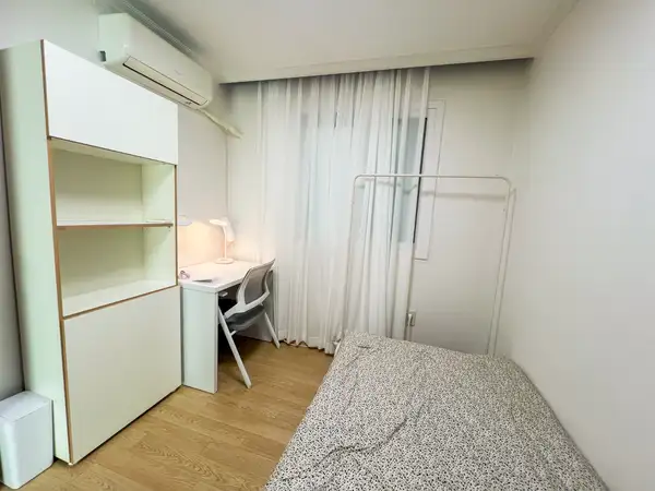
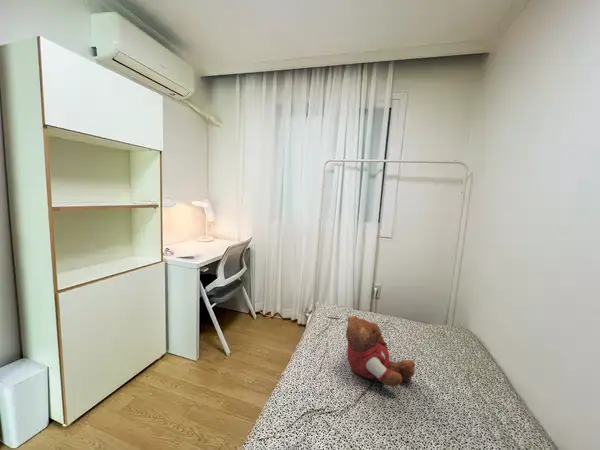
+ teddy bear (376, 343)
